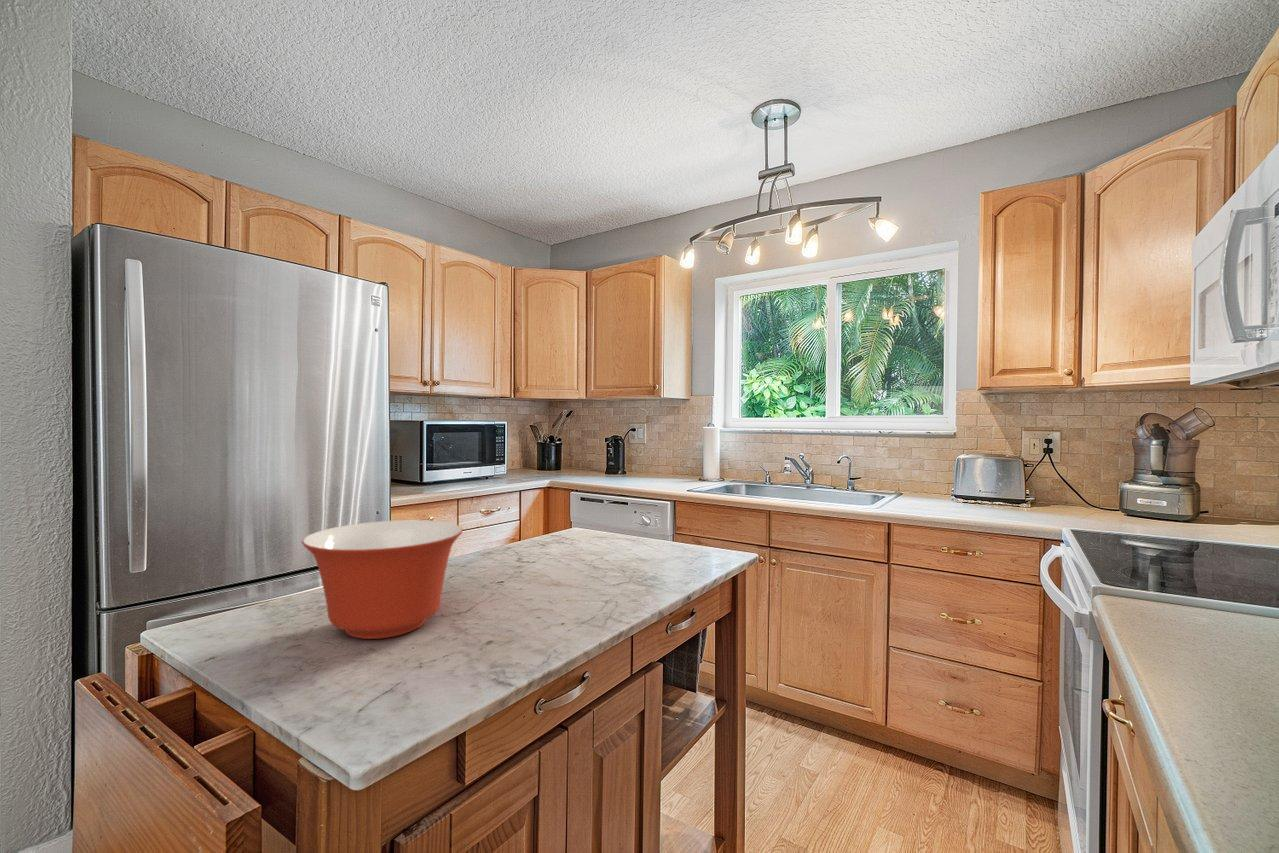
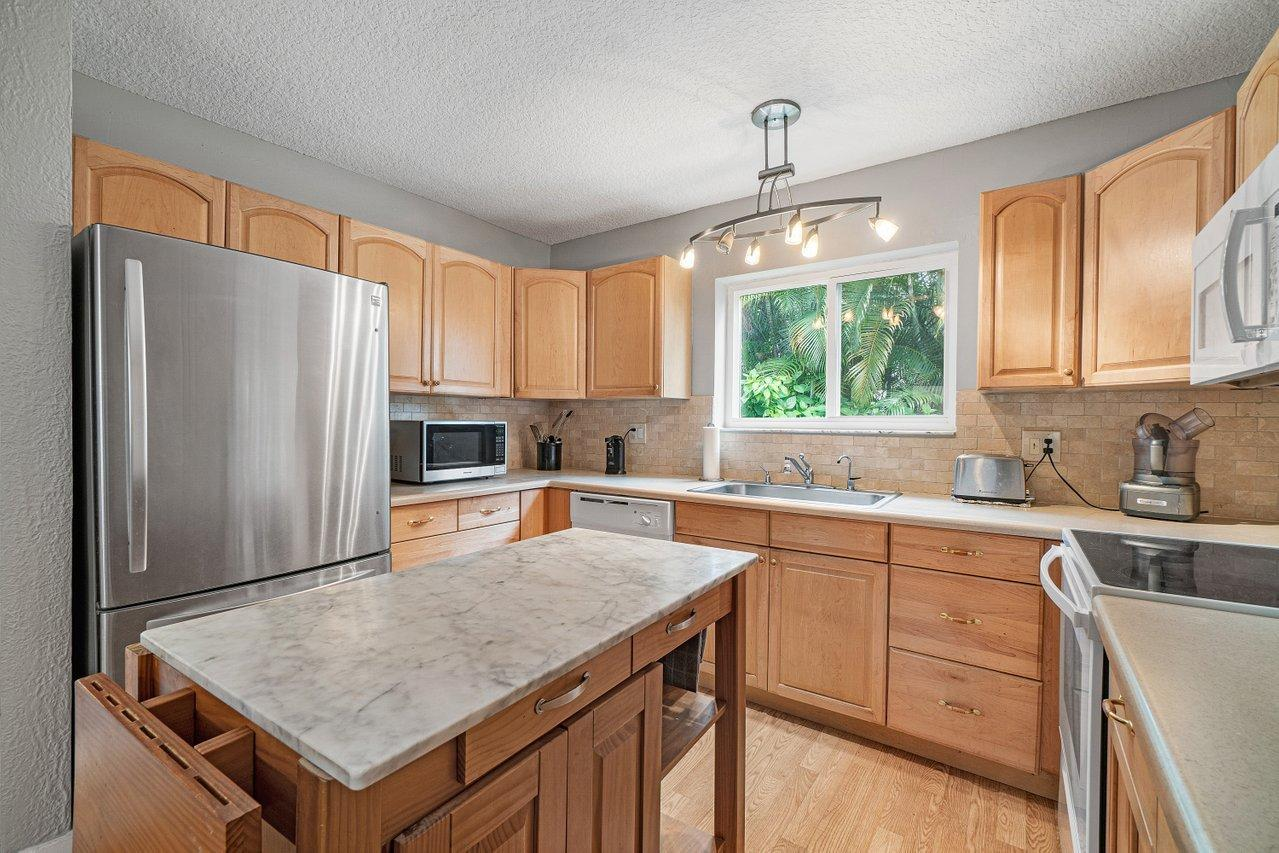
- mixing bowl (386, 578)
